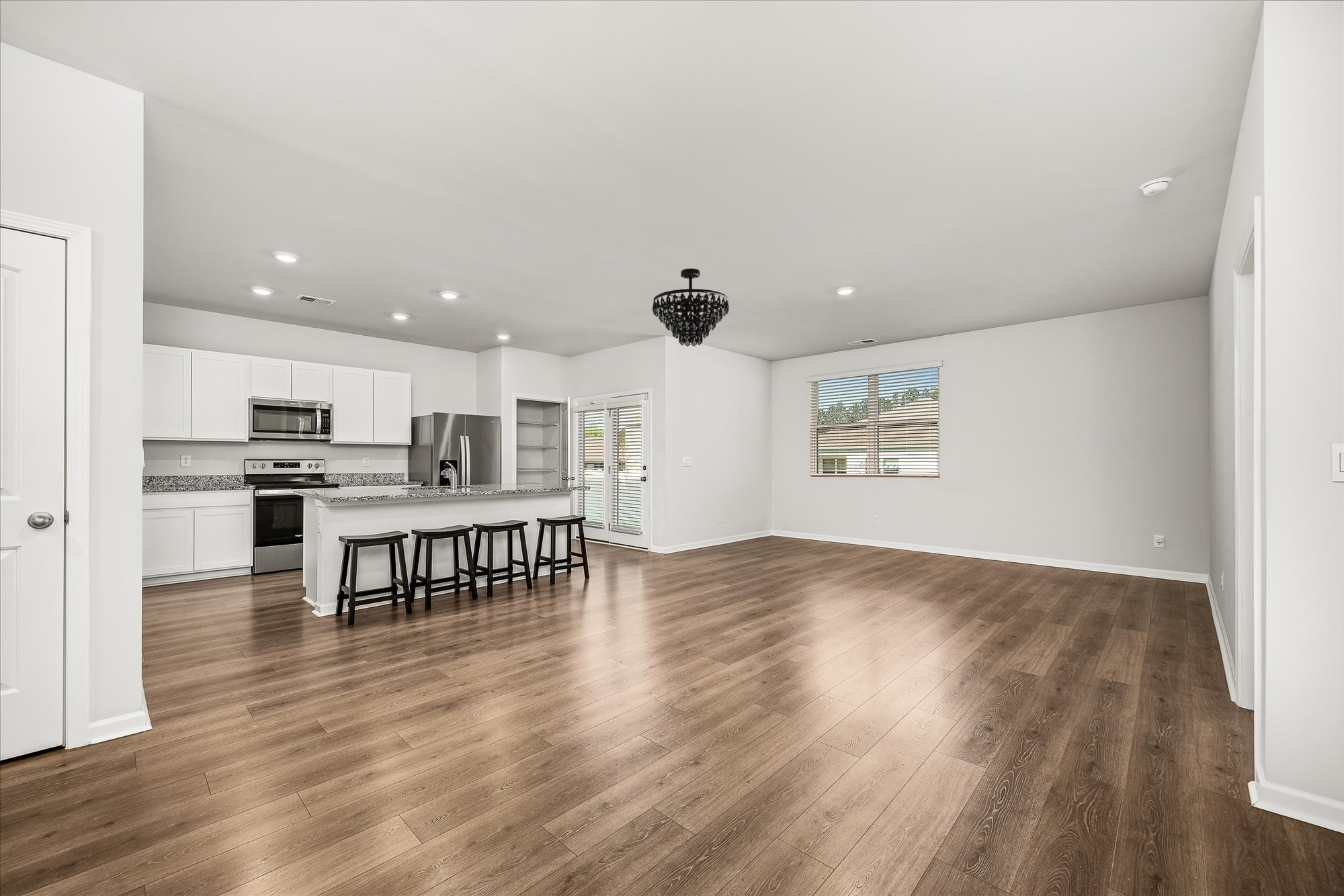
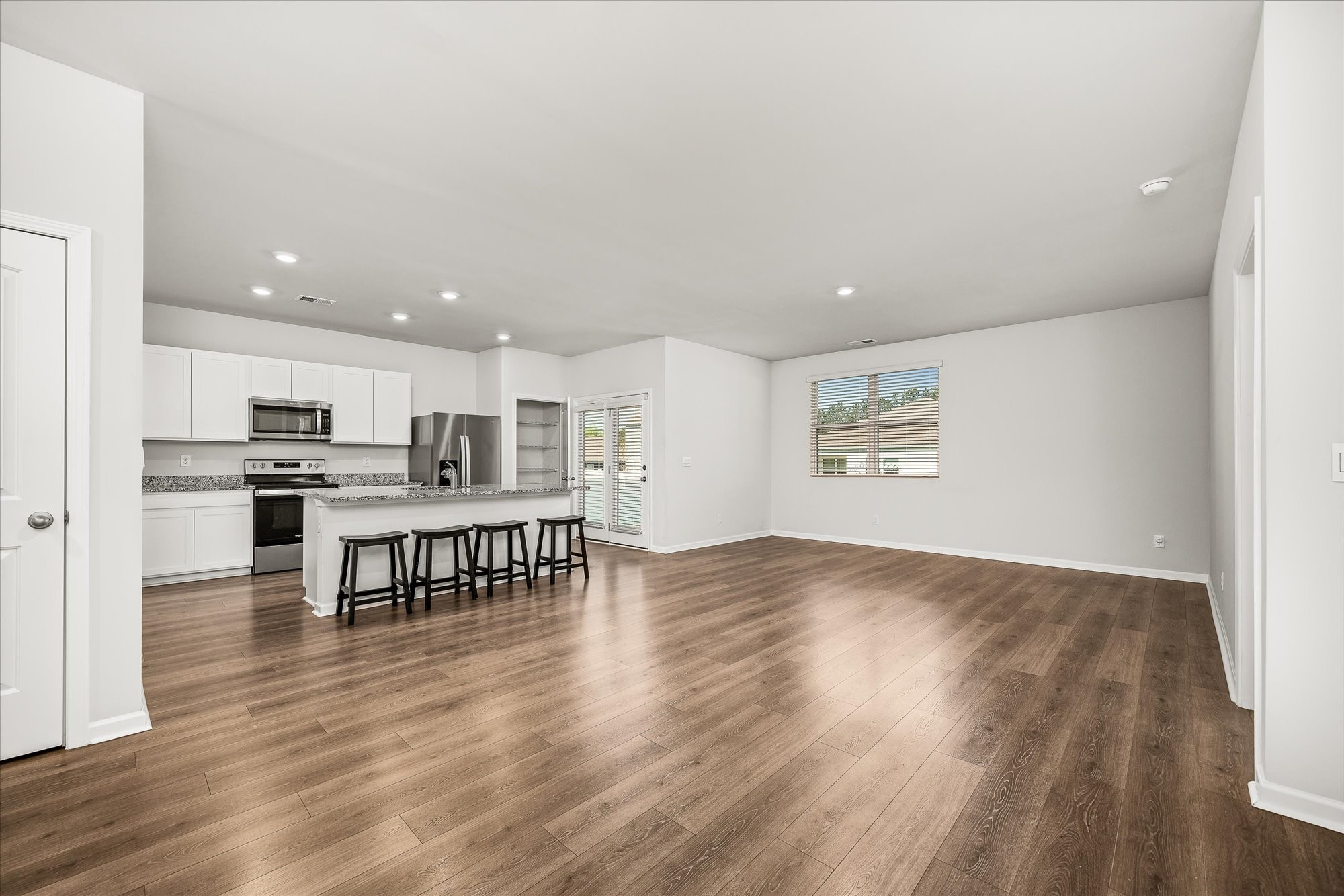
- chandelier (690, 308)
